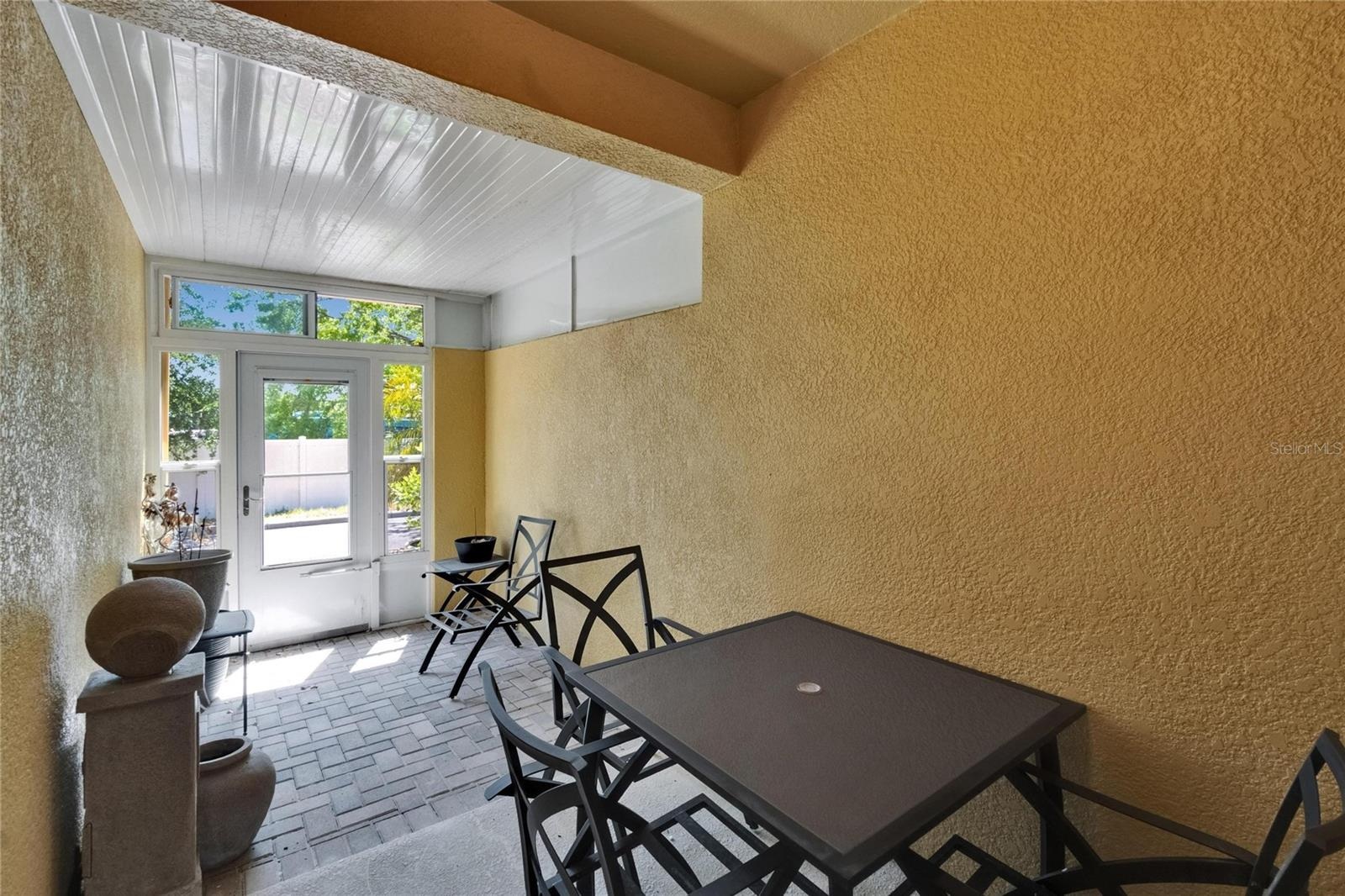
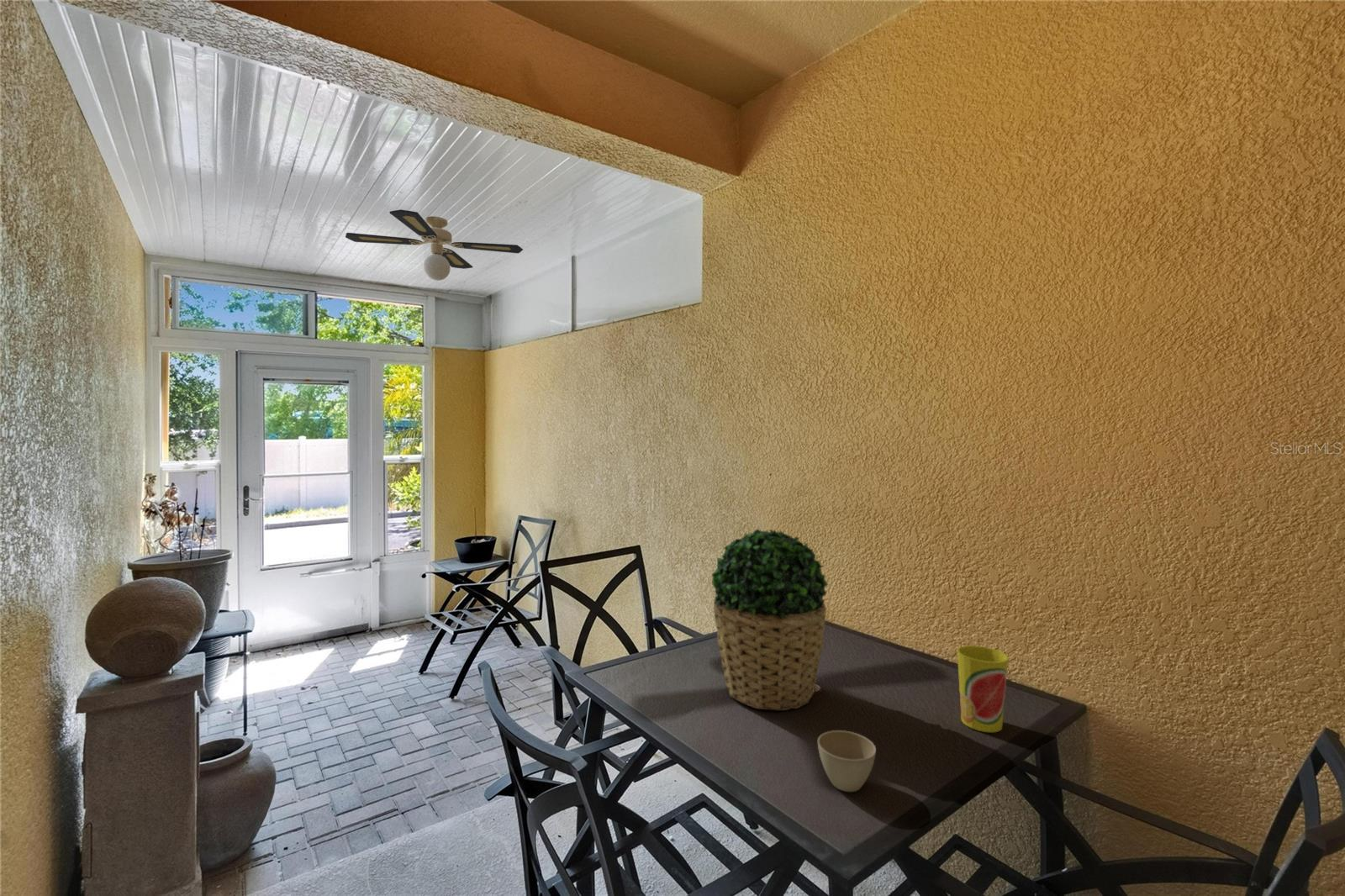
+ flower pot (846, 764)
+ cup (981, 688)
+ potted plant (769, 612)
+ ceiling fan (436, 250)
